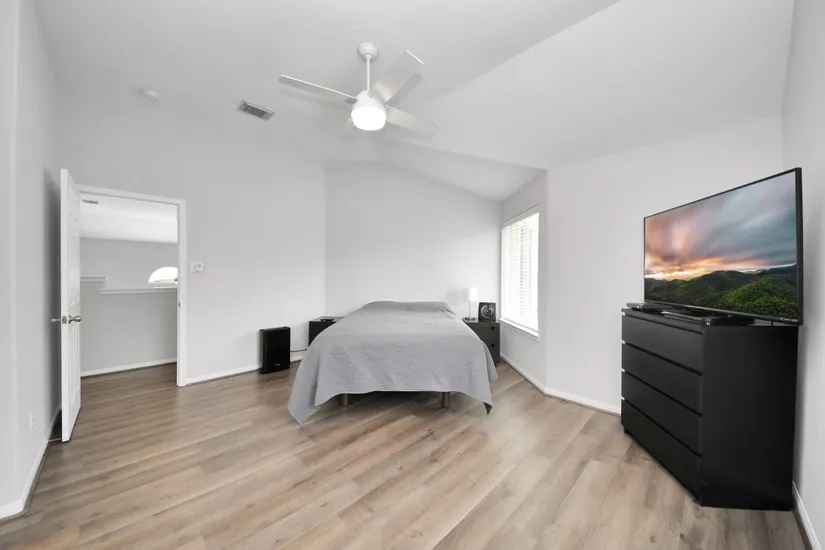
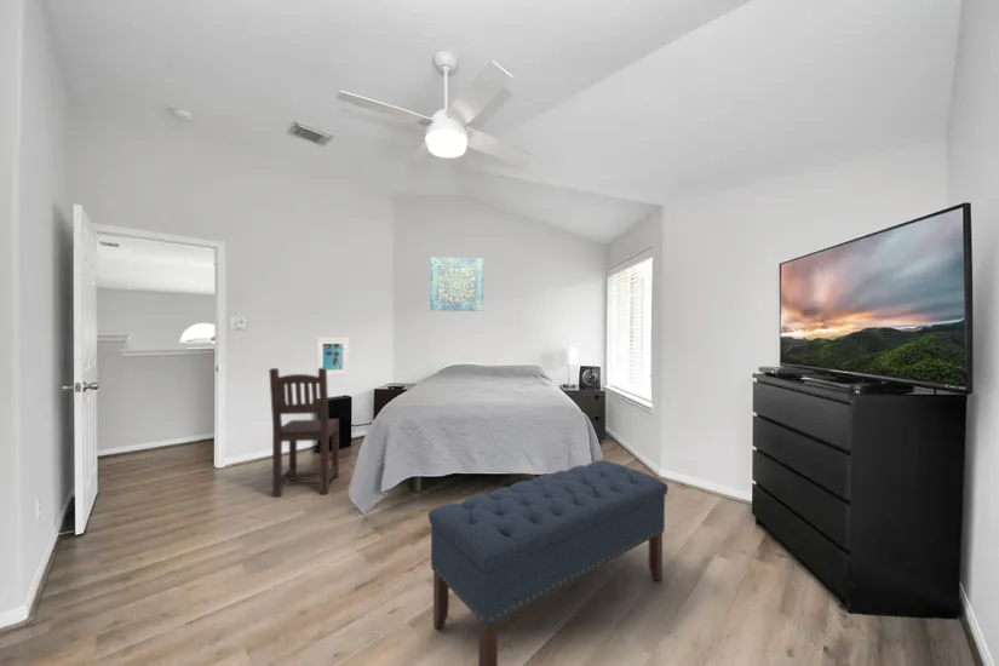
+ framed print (333, 356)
+ chair (306, 426)
+ bench (557, 544)
+ wall art (457, 283)
